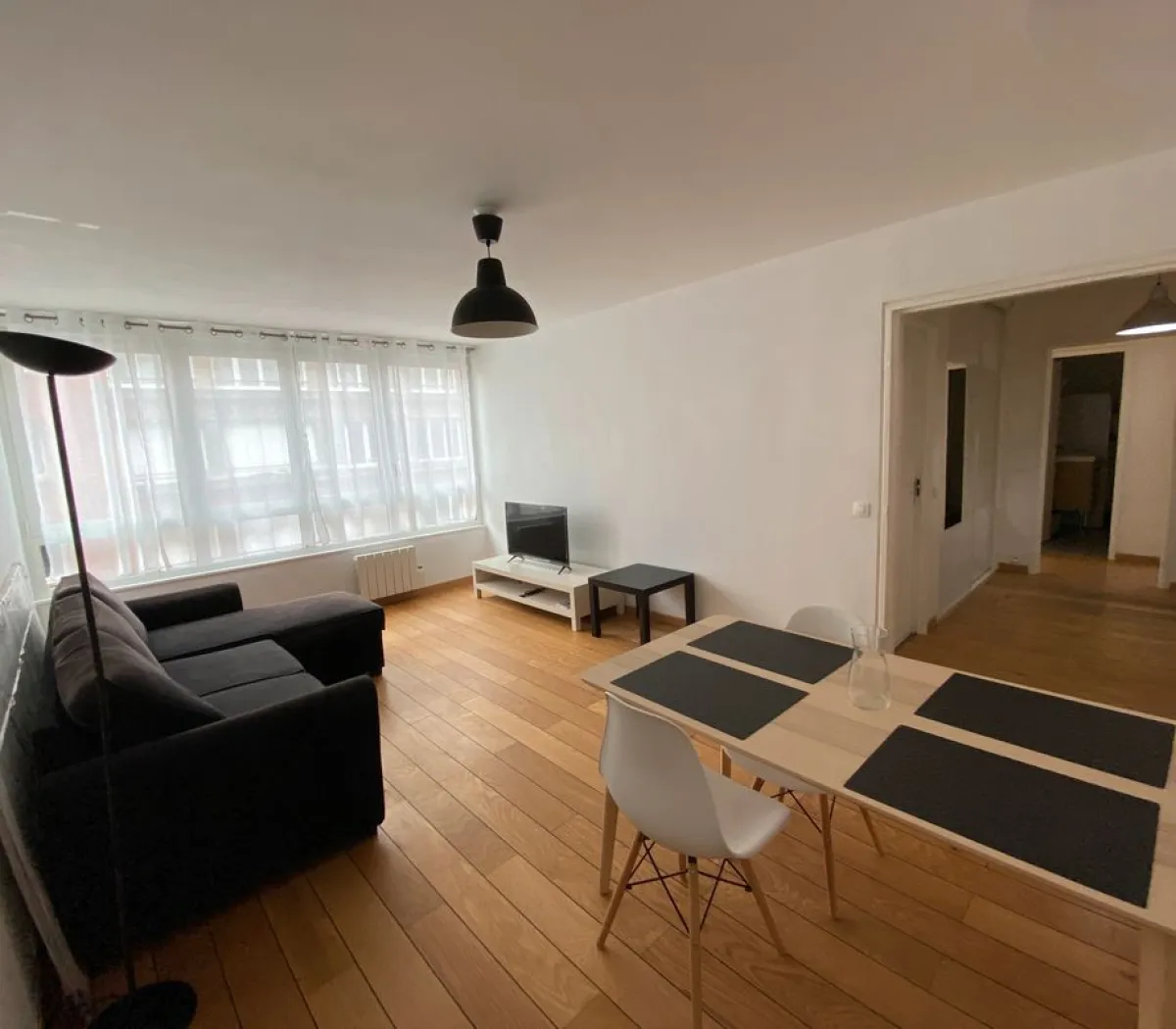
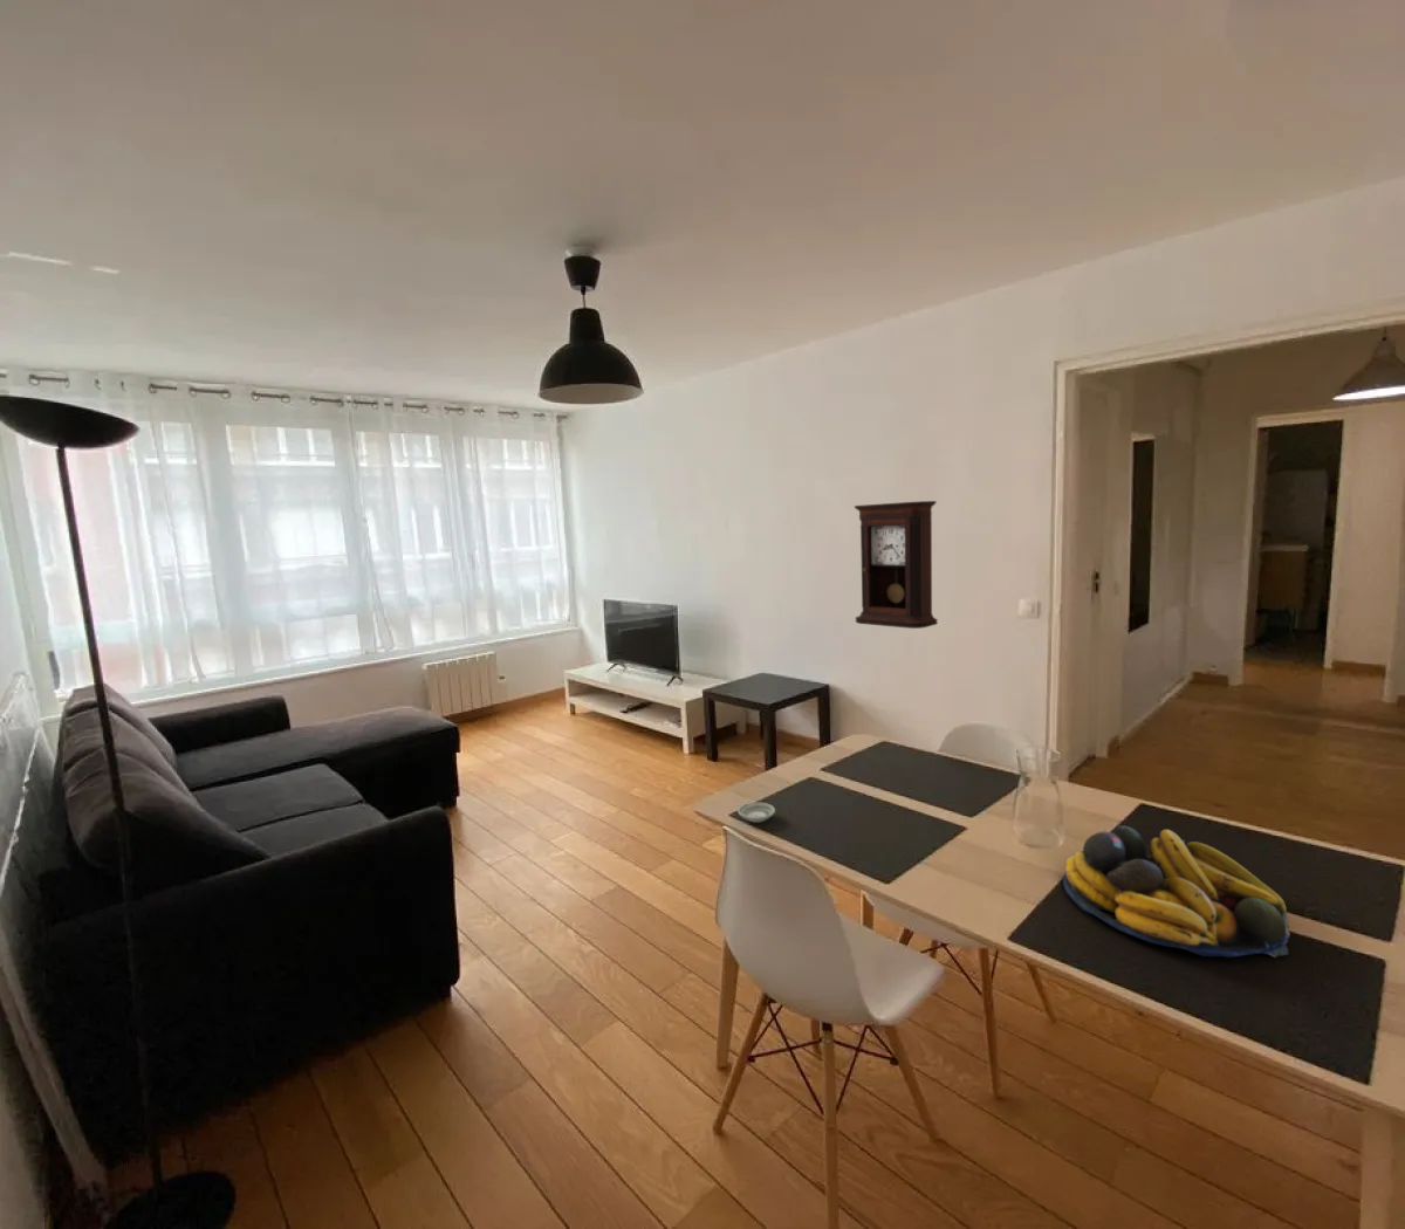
+ fruit bowl (1167, 871)
+ pendulum clock (892, 564)
+ saucer (756, 813)
